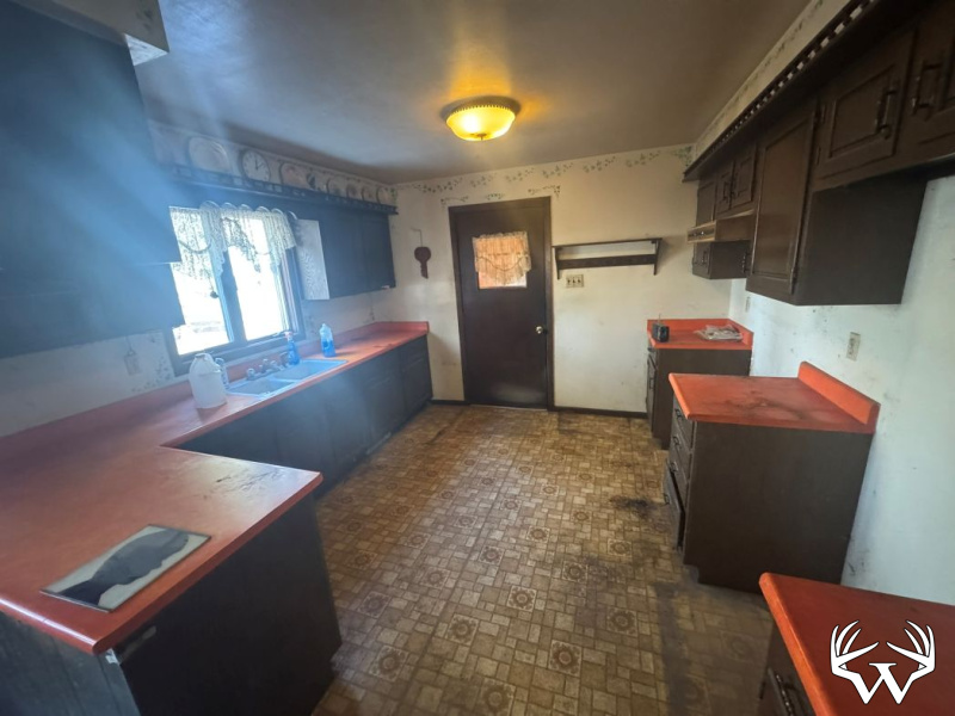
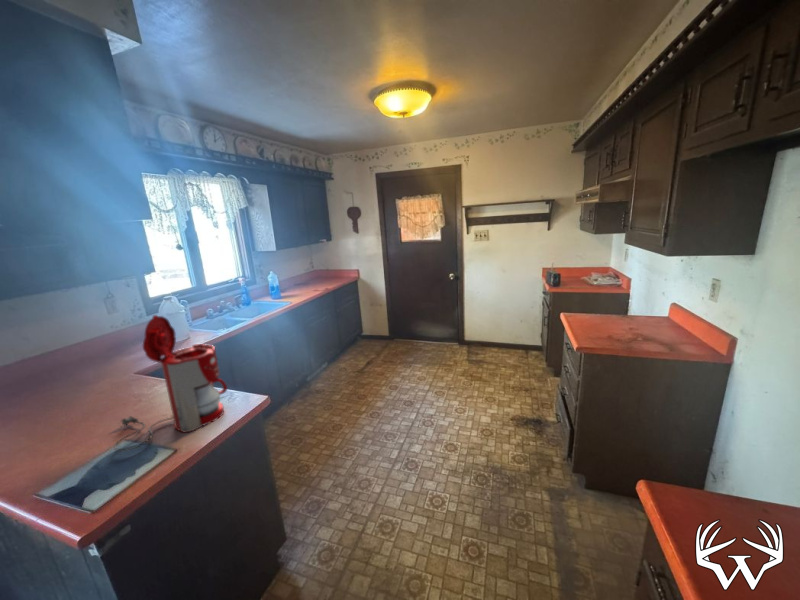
+ coffee maker (163, 372)
